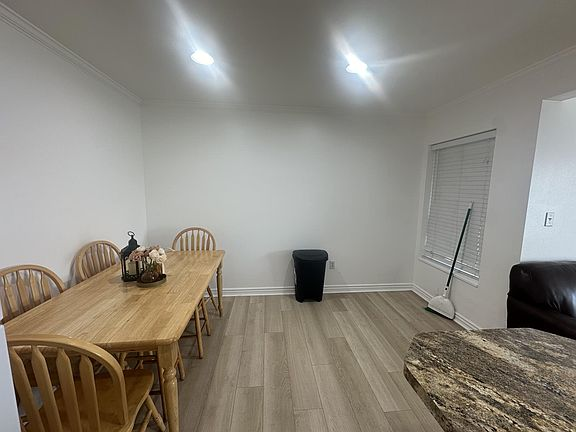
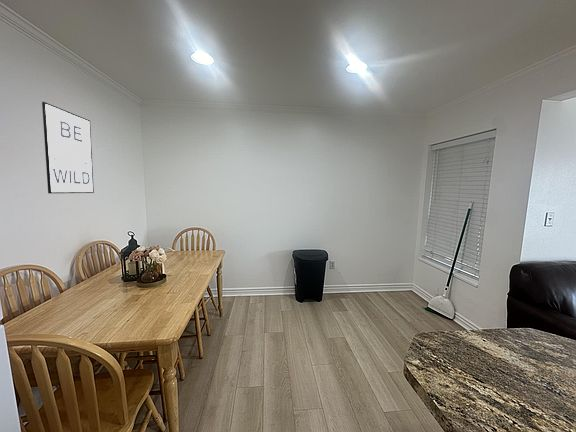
+ wall art (71, 153)
